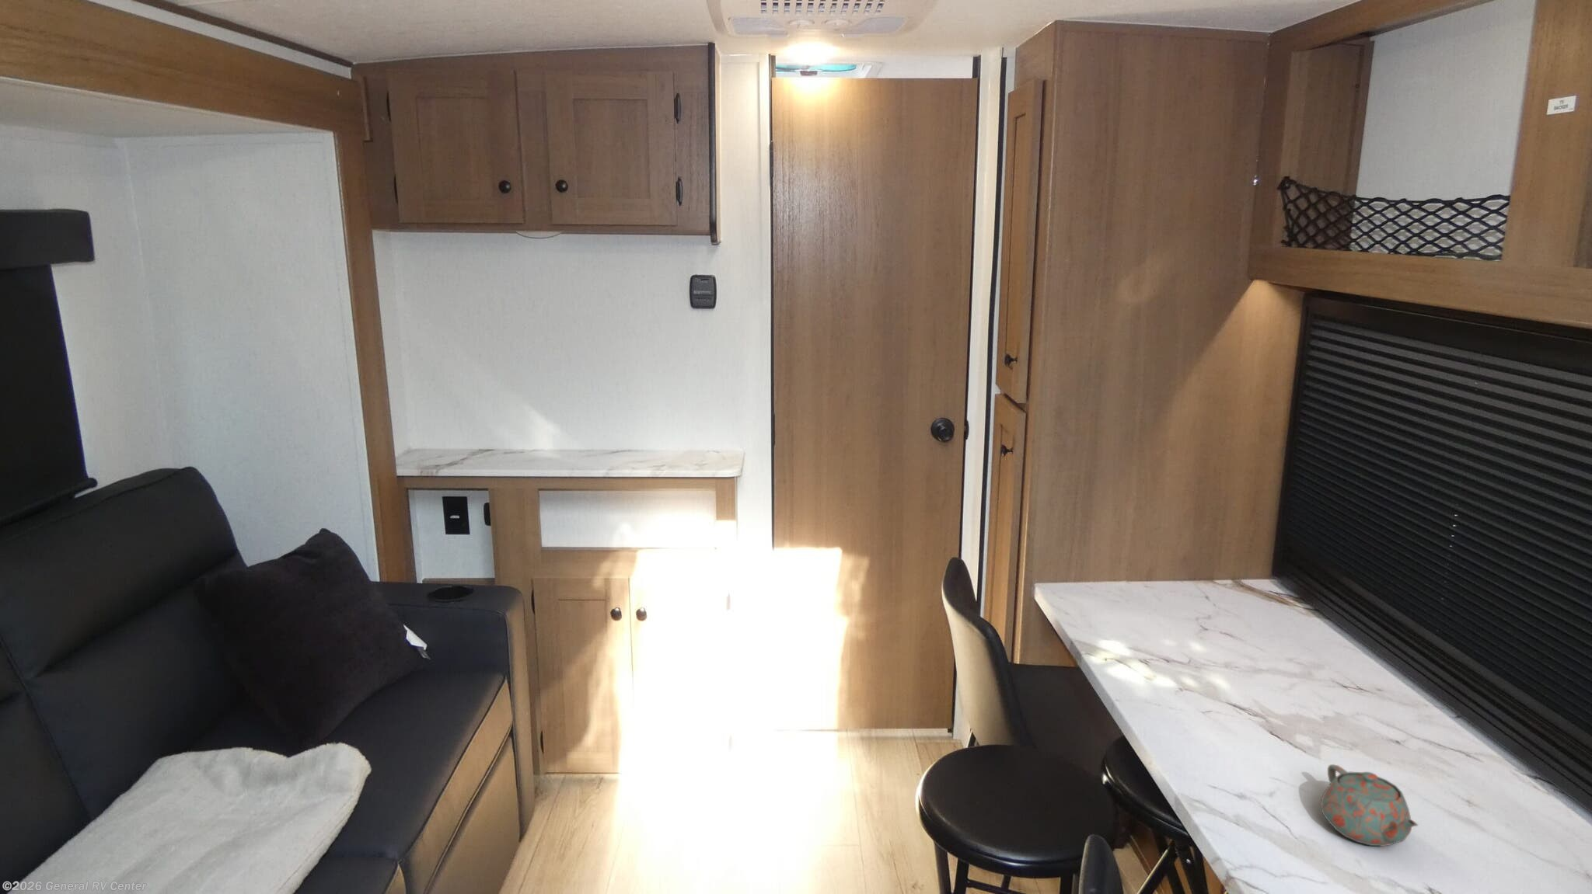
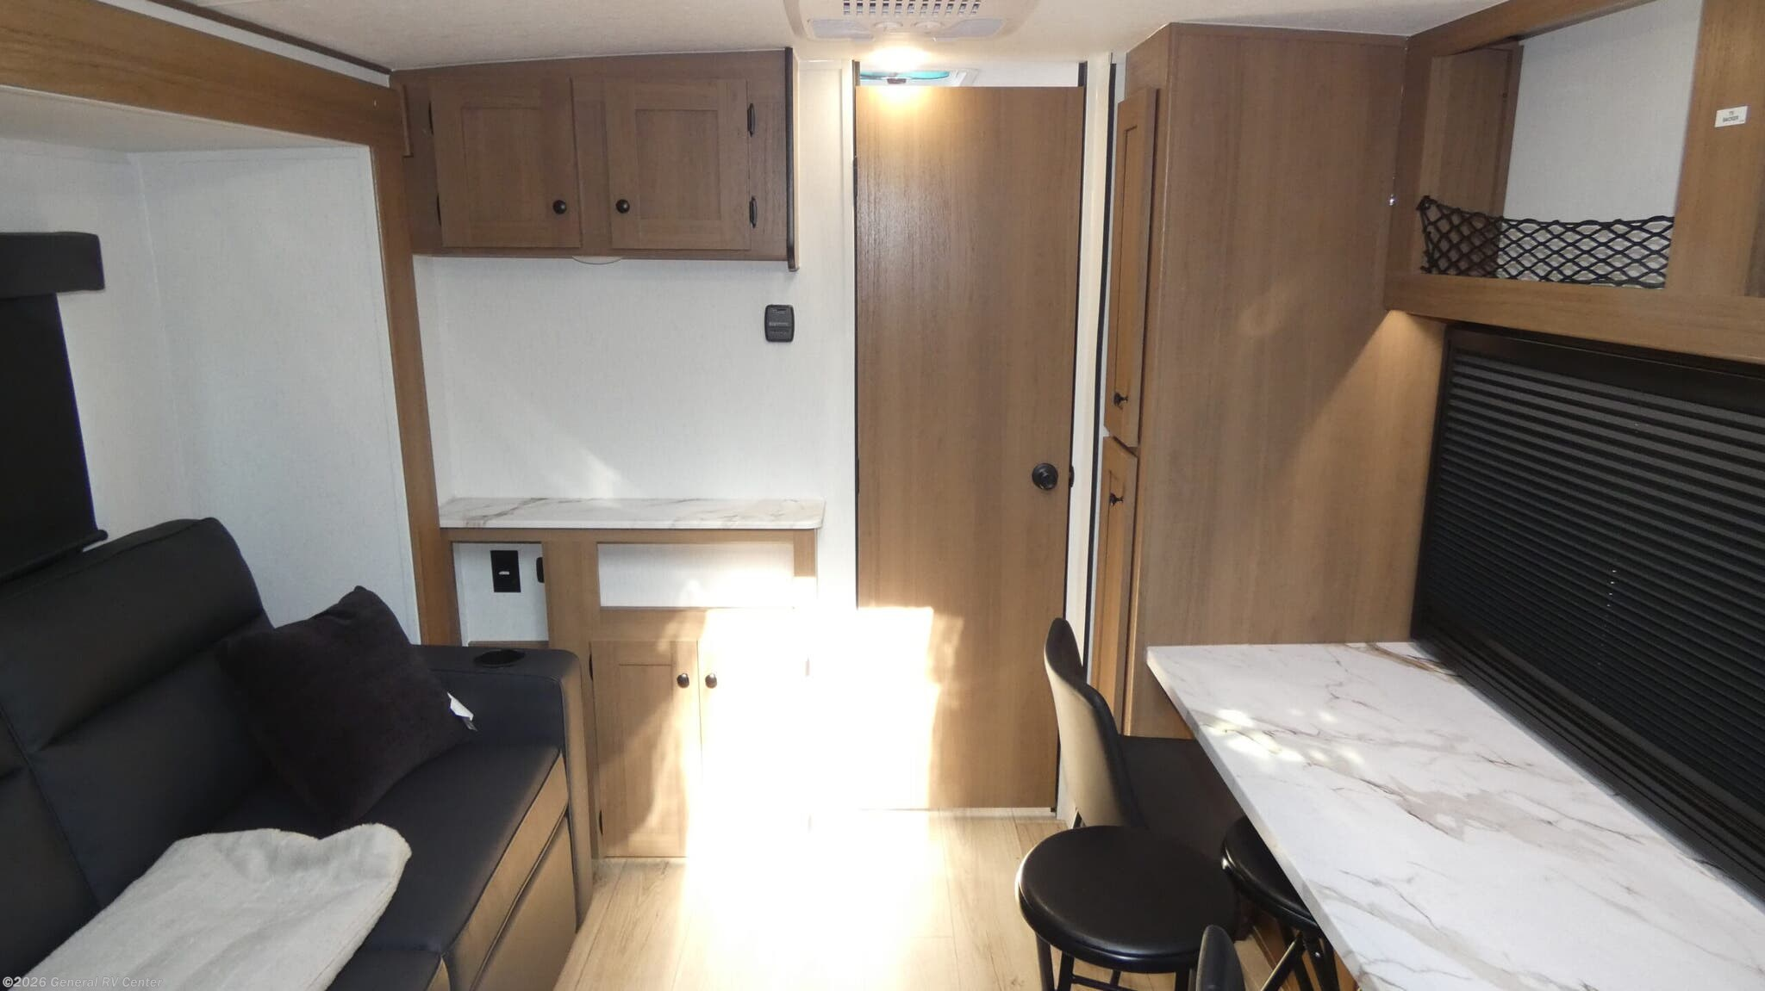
- teapot (1369, 804)
